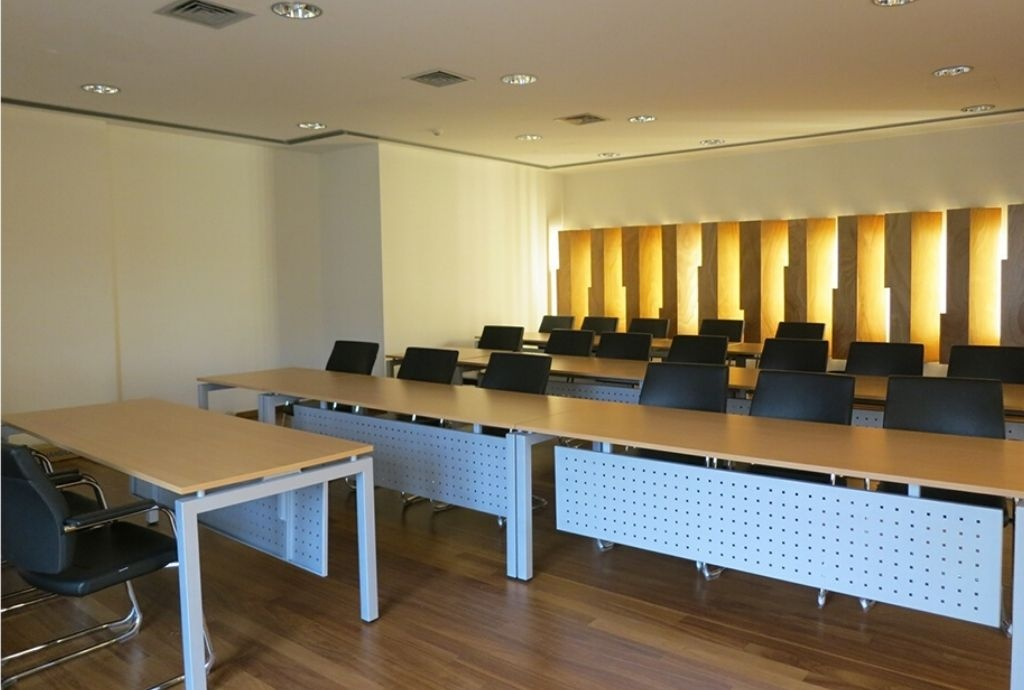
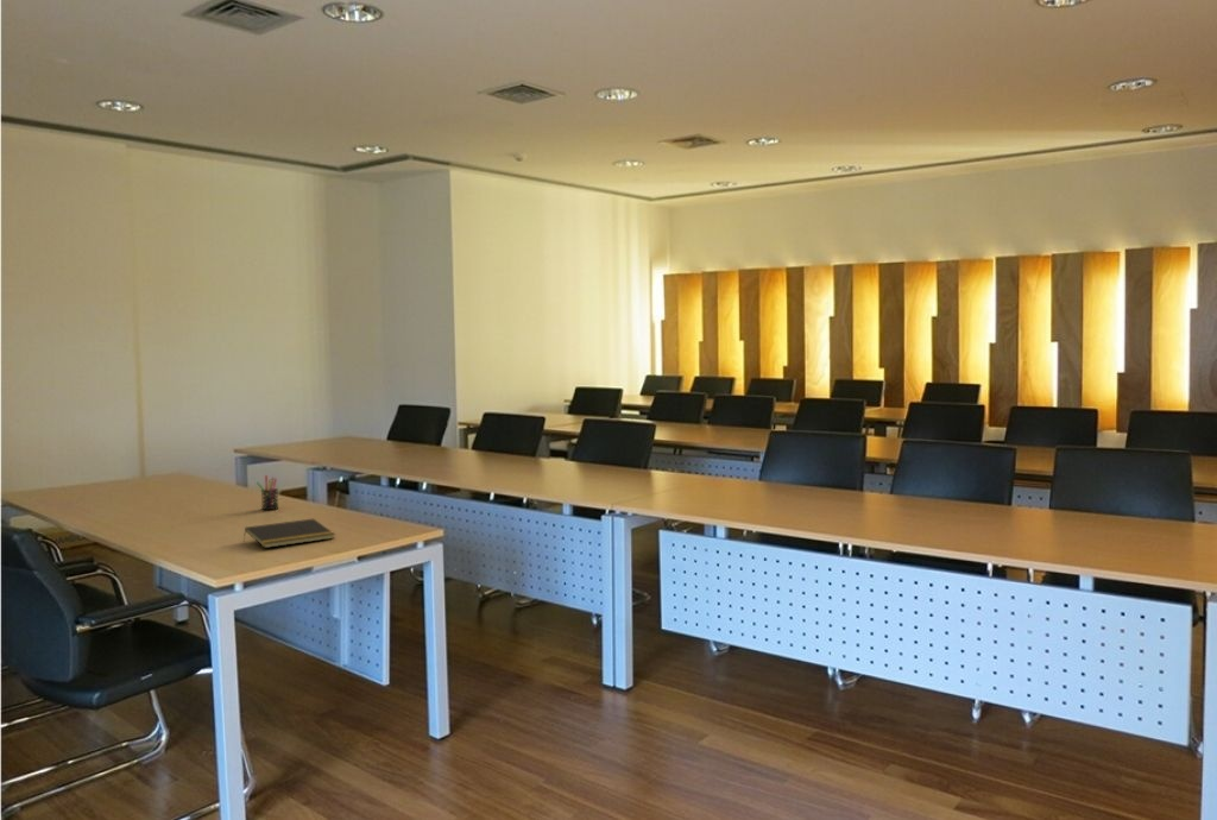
+ pen holder (266, 492)
+ notepad (290, 532)
